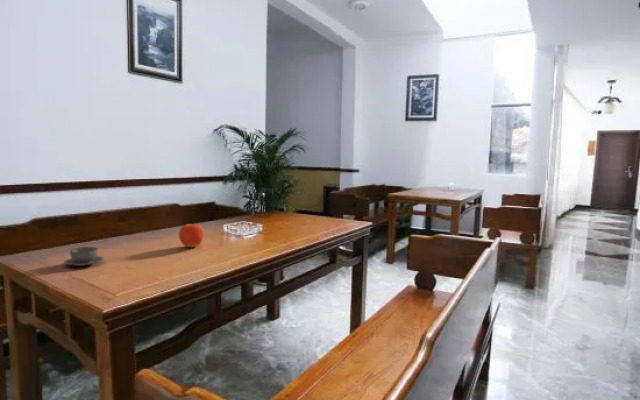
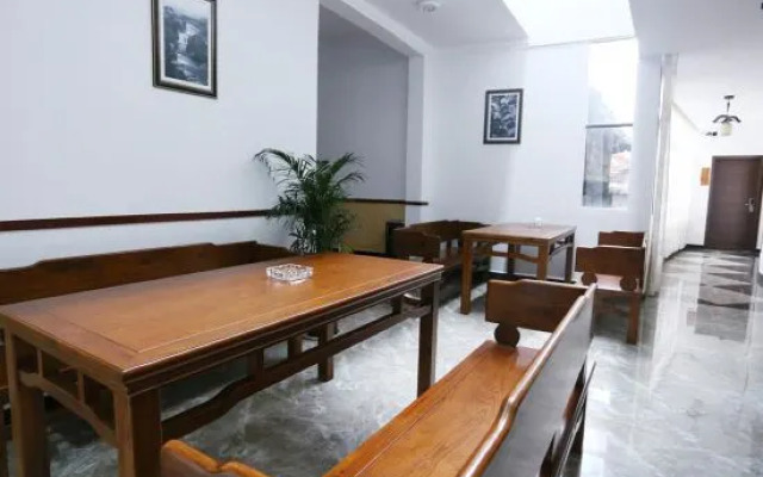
- fruit (191, 235)
- teacup (84, 256)
